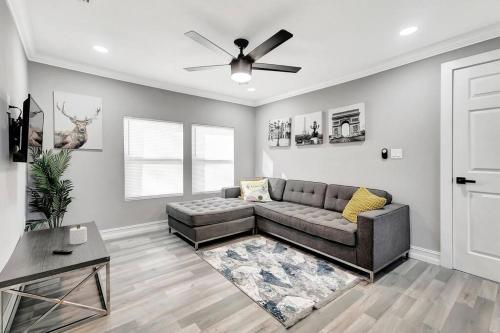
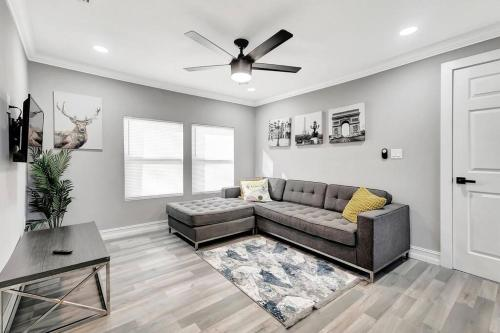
- candle (78, 233)
